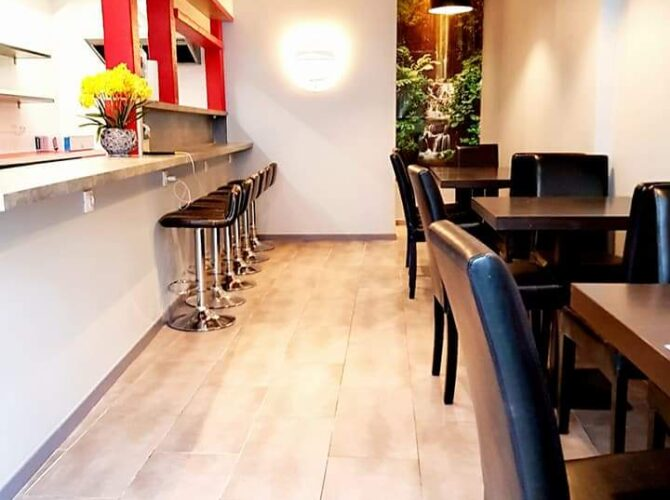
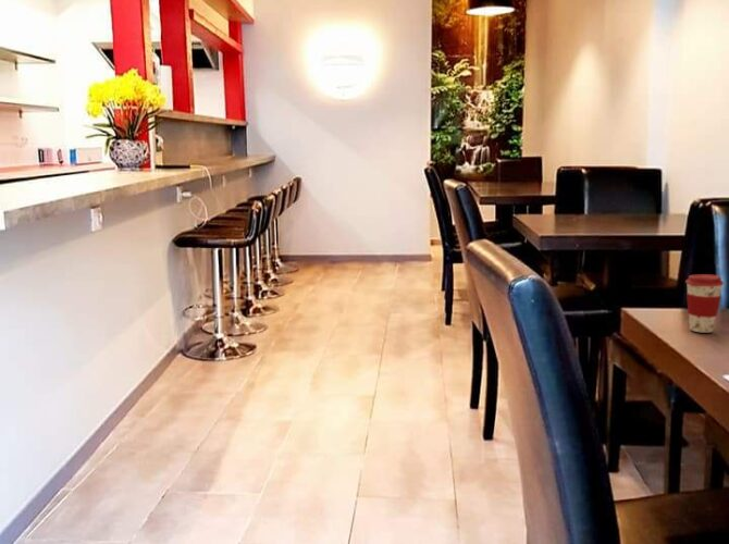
+ coffee cup (703, 302)
